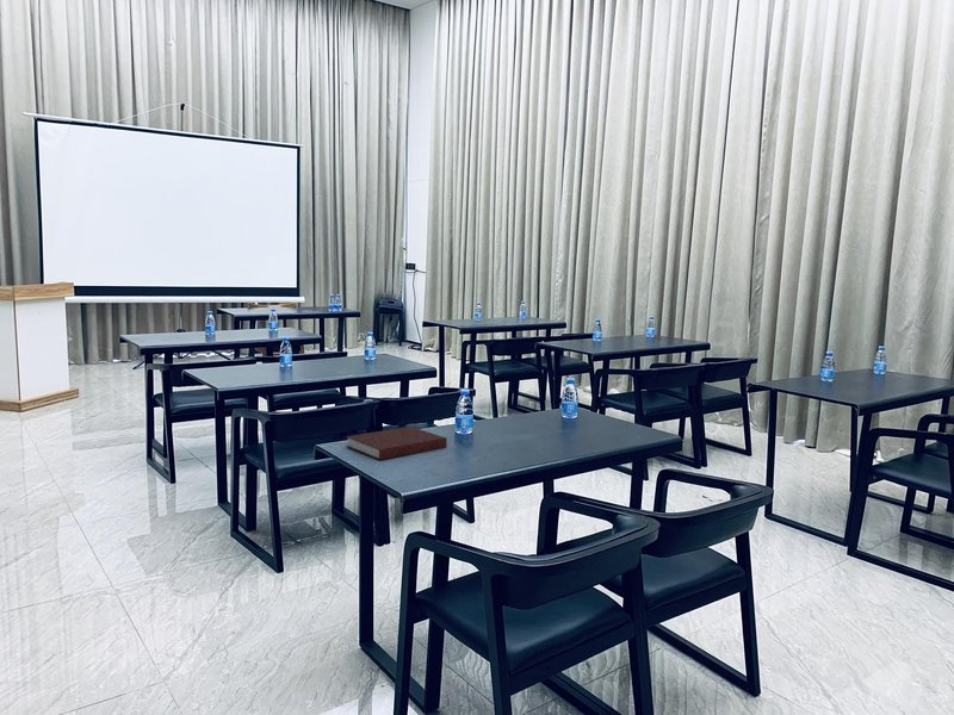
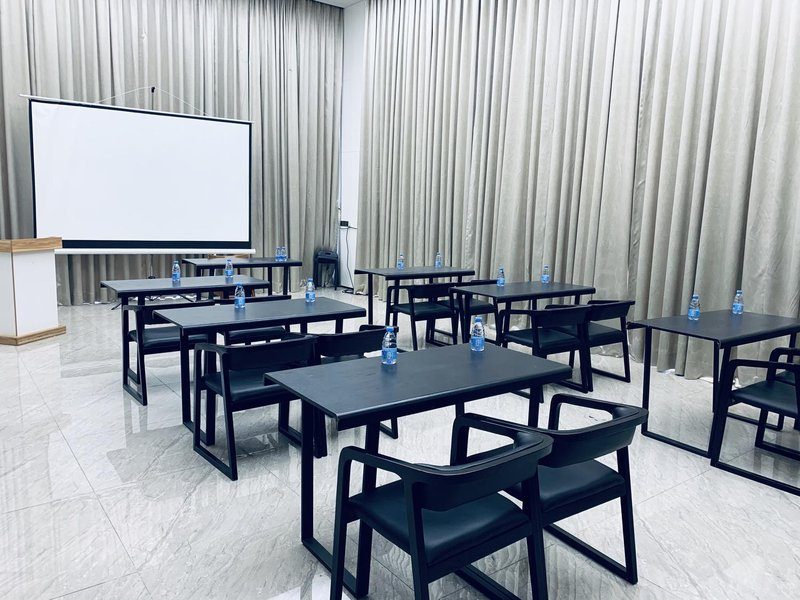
- notebook (396, 442)
